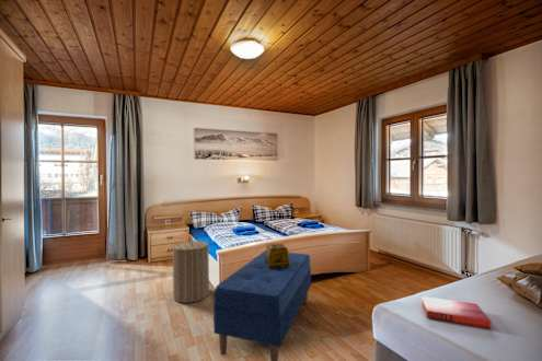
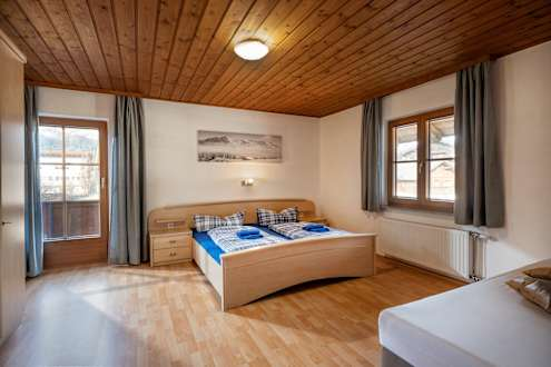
- laundry hamper (191, 266)
- bench (270, 295)
- hardback book (452, 311)
- decorative box (276, 254)
